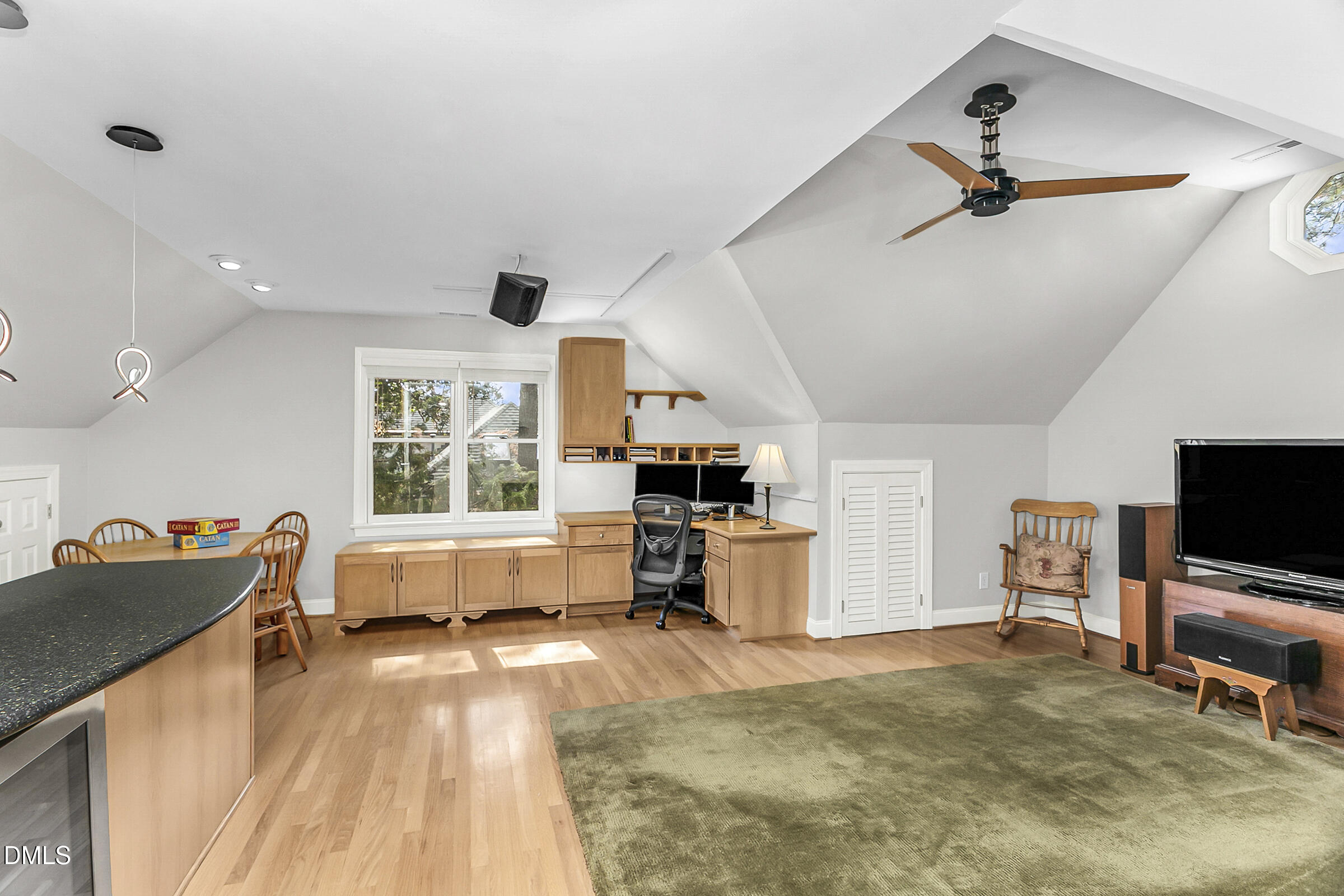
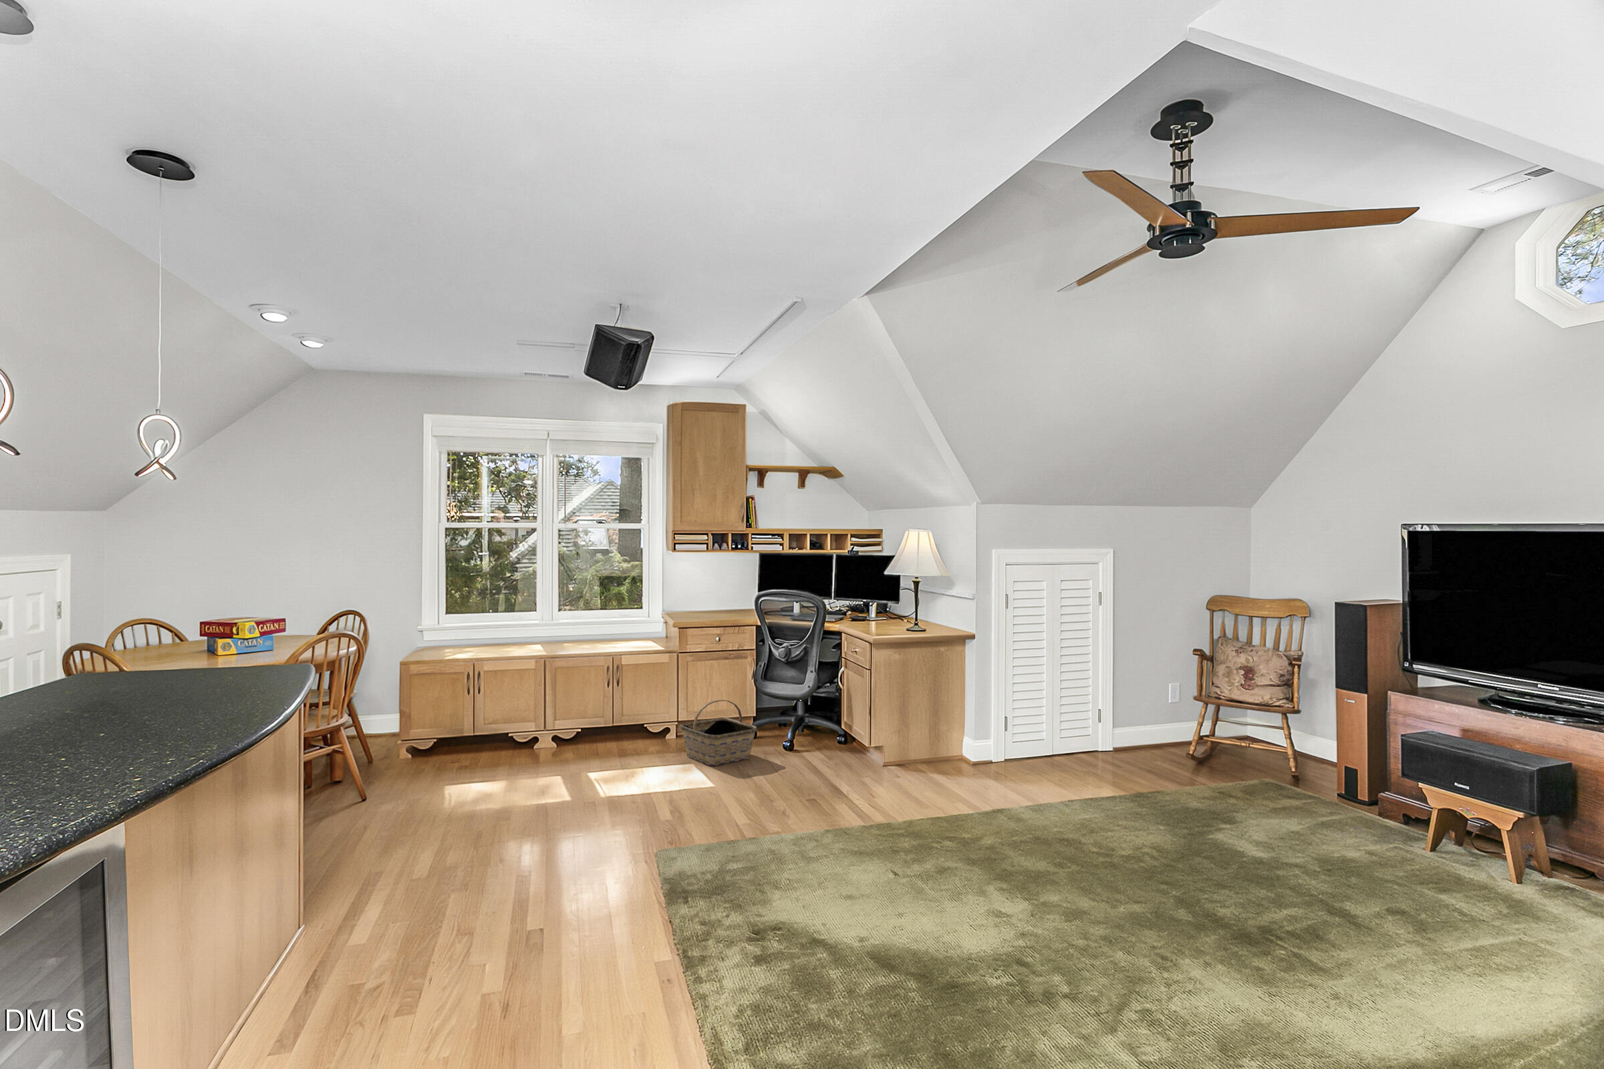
+ basket (717, 728)
